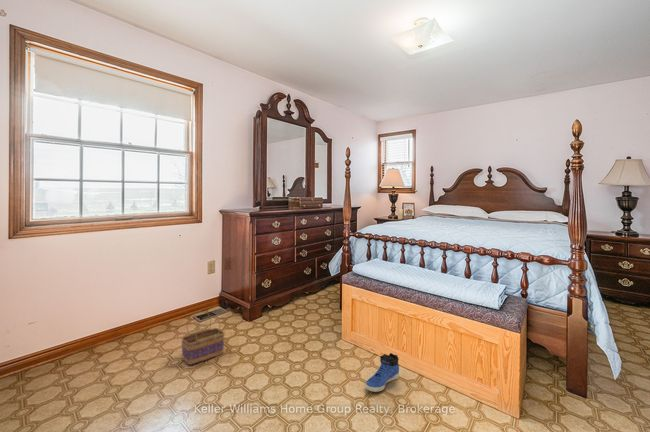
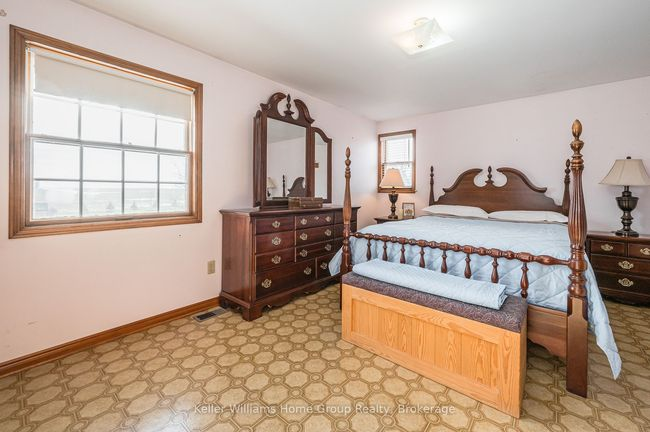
- basket (203, 334)
- sneaker (382, 369)
